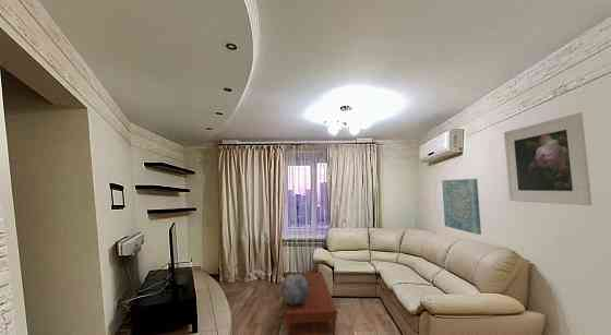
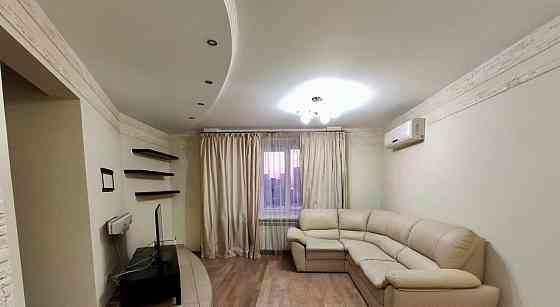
- wall art (459, 204)
- decorative sphere (295, 288)
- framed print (540, 163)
- coffee table (307, 302)
